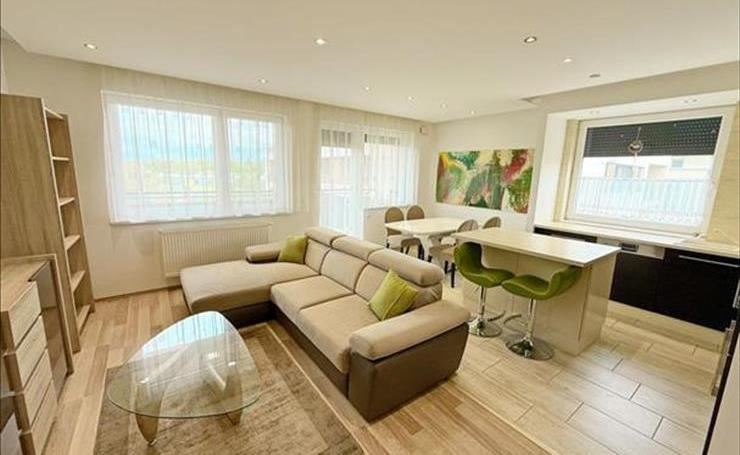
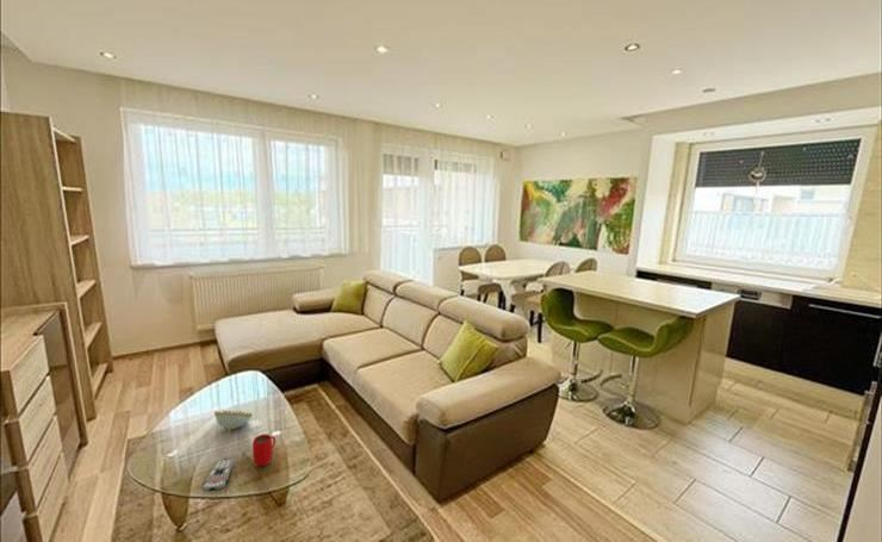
+ remote control (219, 473)
+ decorative bowl (232, 415)
+ mug (265, 448)
